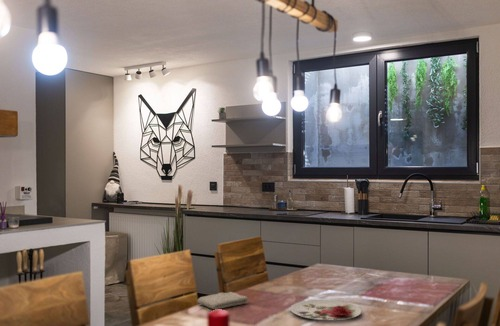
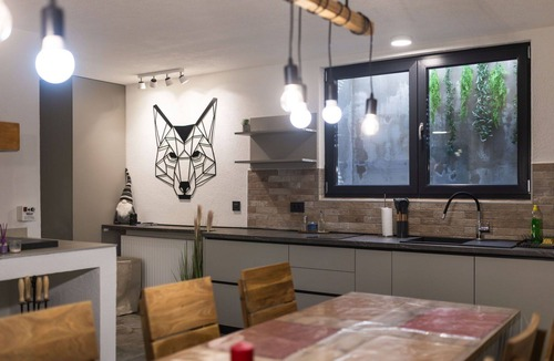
- plate (325, 308)
- washcloth (223, 300)
